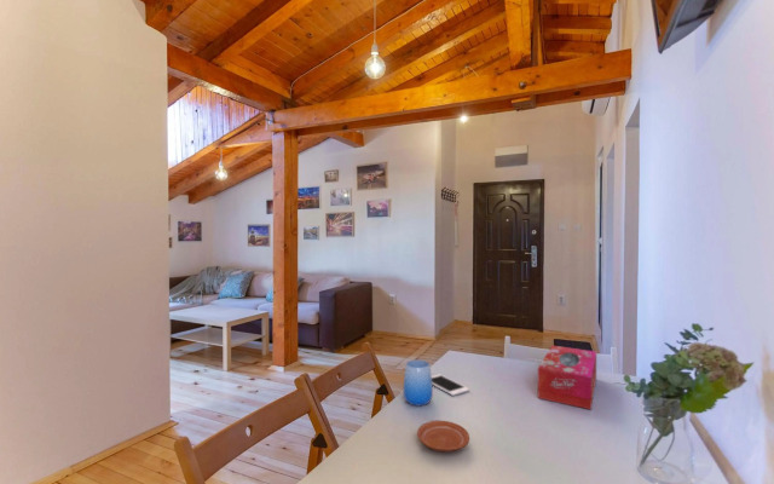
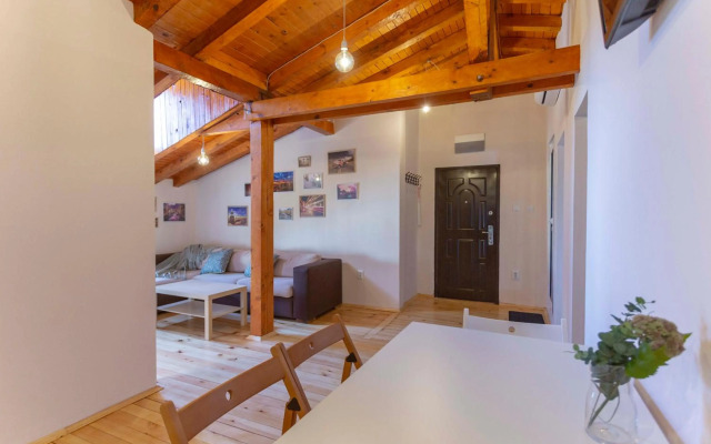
- cell phone (445, 384)
- plate (443, 439)
- cup (417, 382)
- tissue box (568, 373)
